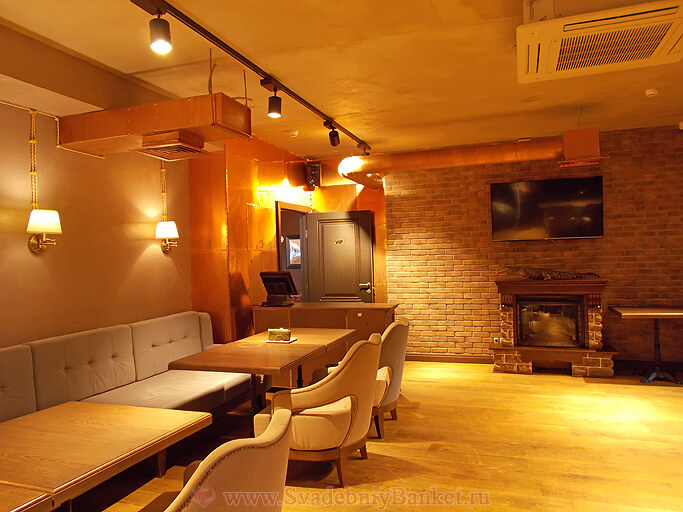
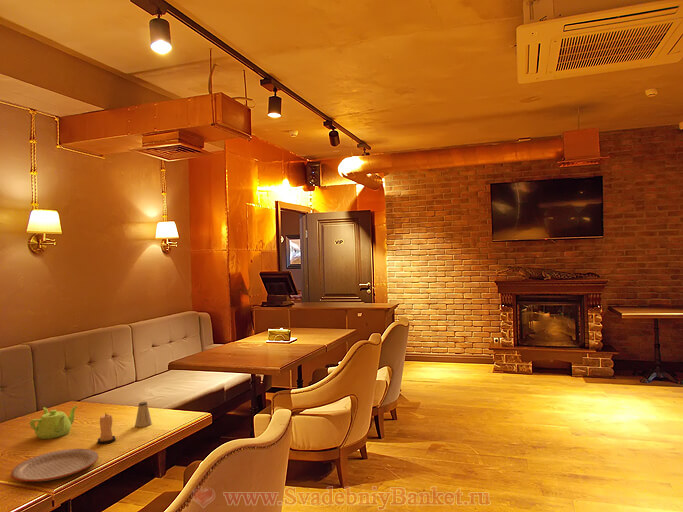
+ plate (56, 466)
+ saltshaker (143, 413)
+ teapot (55, 422)
+ candle (106, 427)
